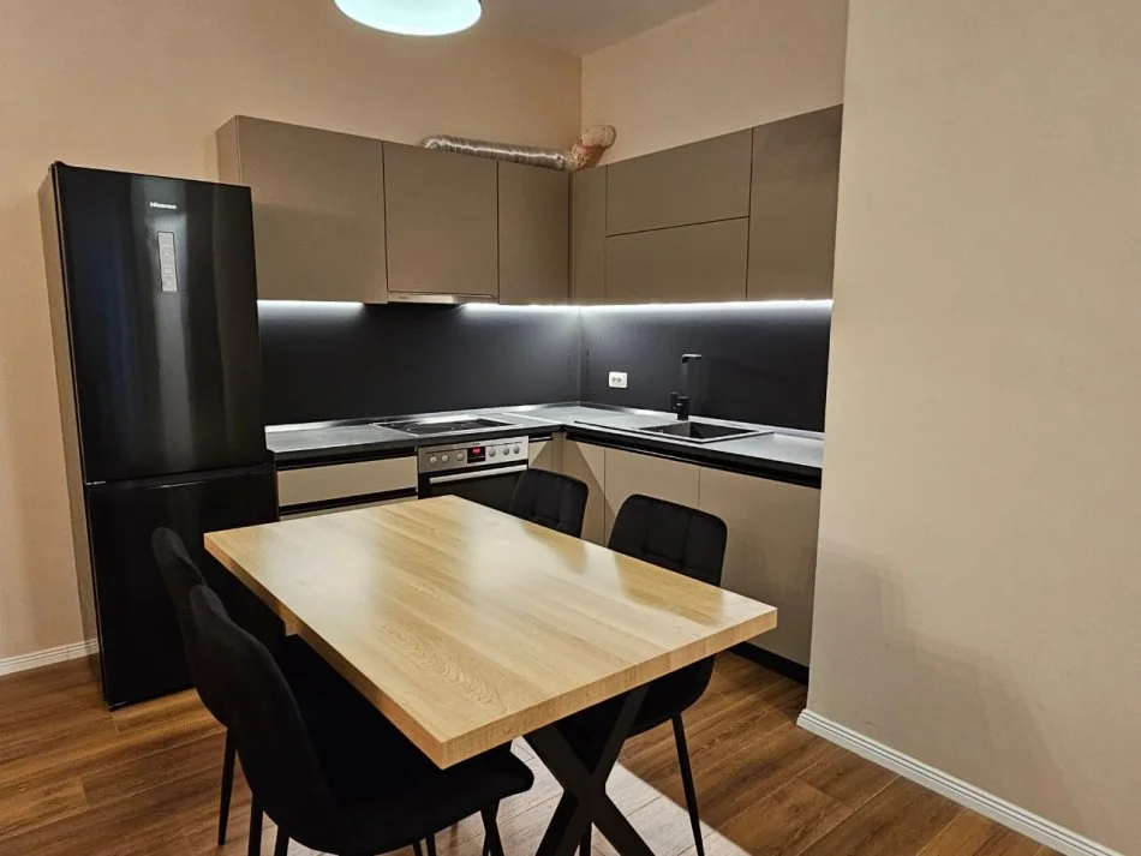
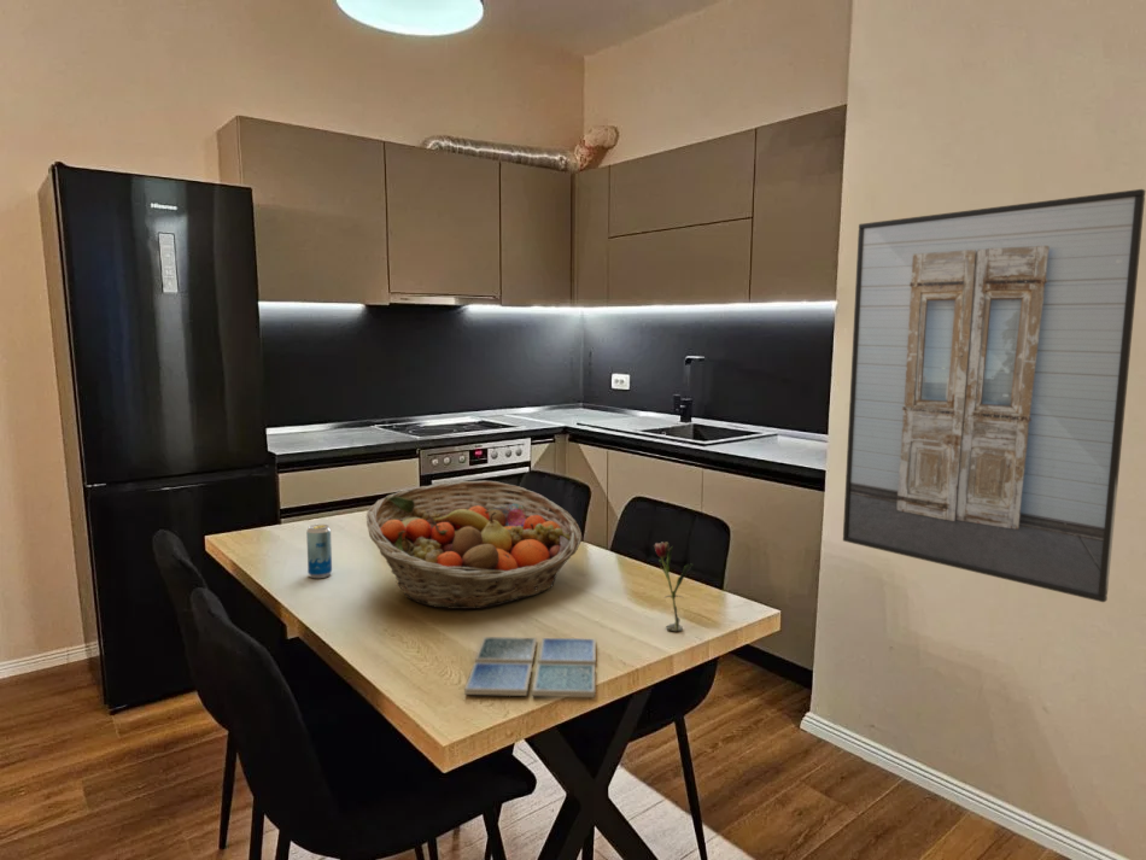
+ drink coaster (537, 665)
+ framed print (970, 393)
+ beverage can (318, 550)
+ fruit basket (476, 539)
+ flower (668, 581)
